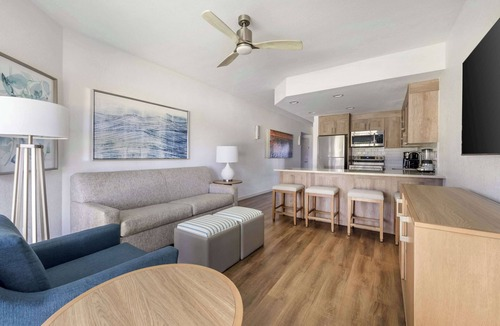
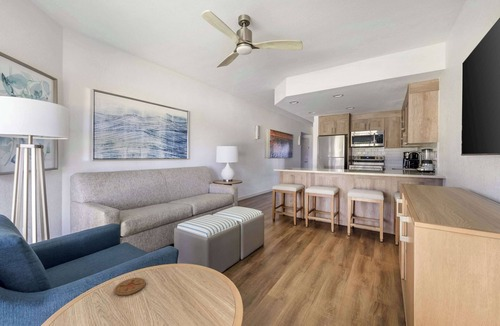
+ coaster (130, 285)
